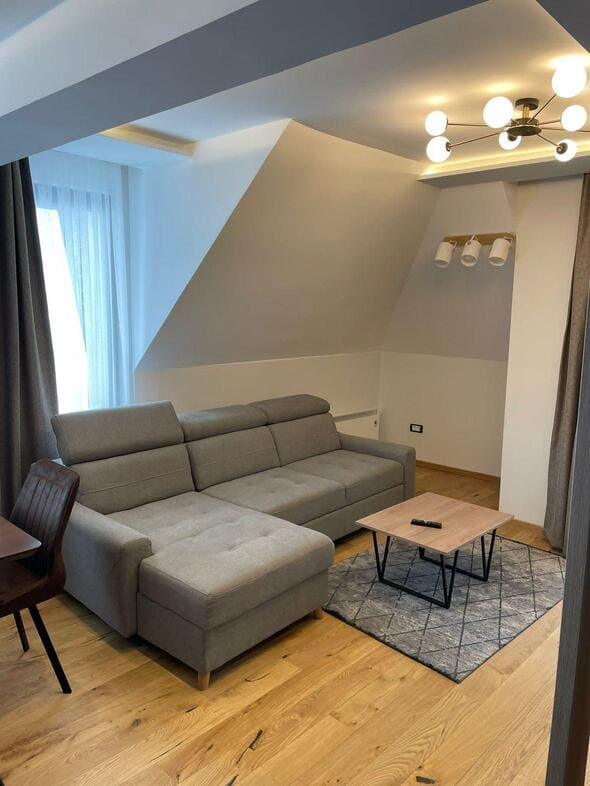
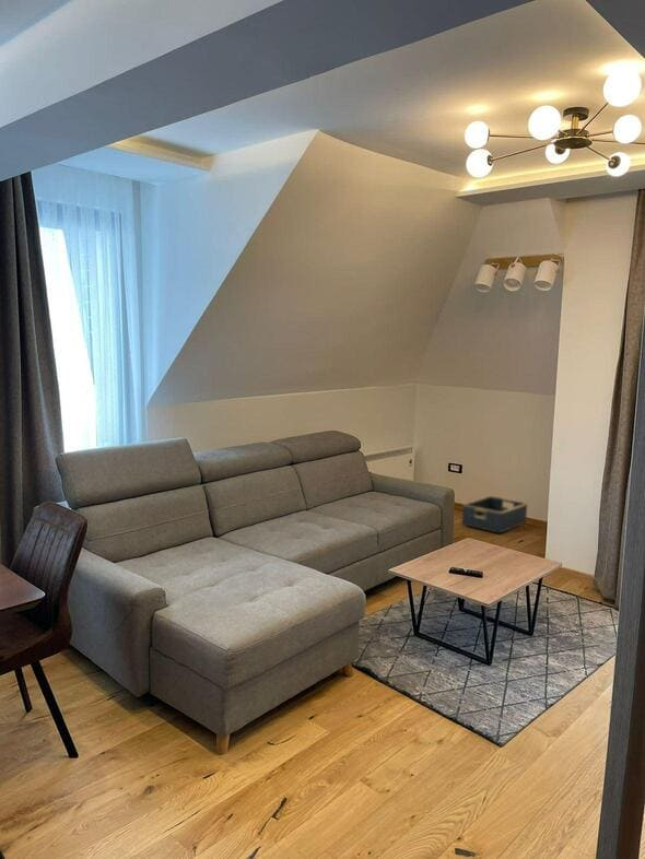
+ basket (494, 514)
